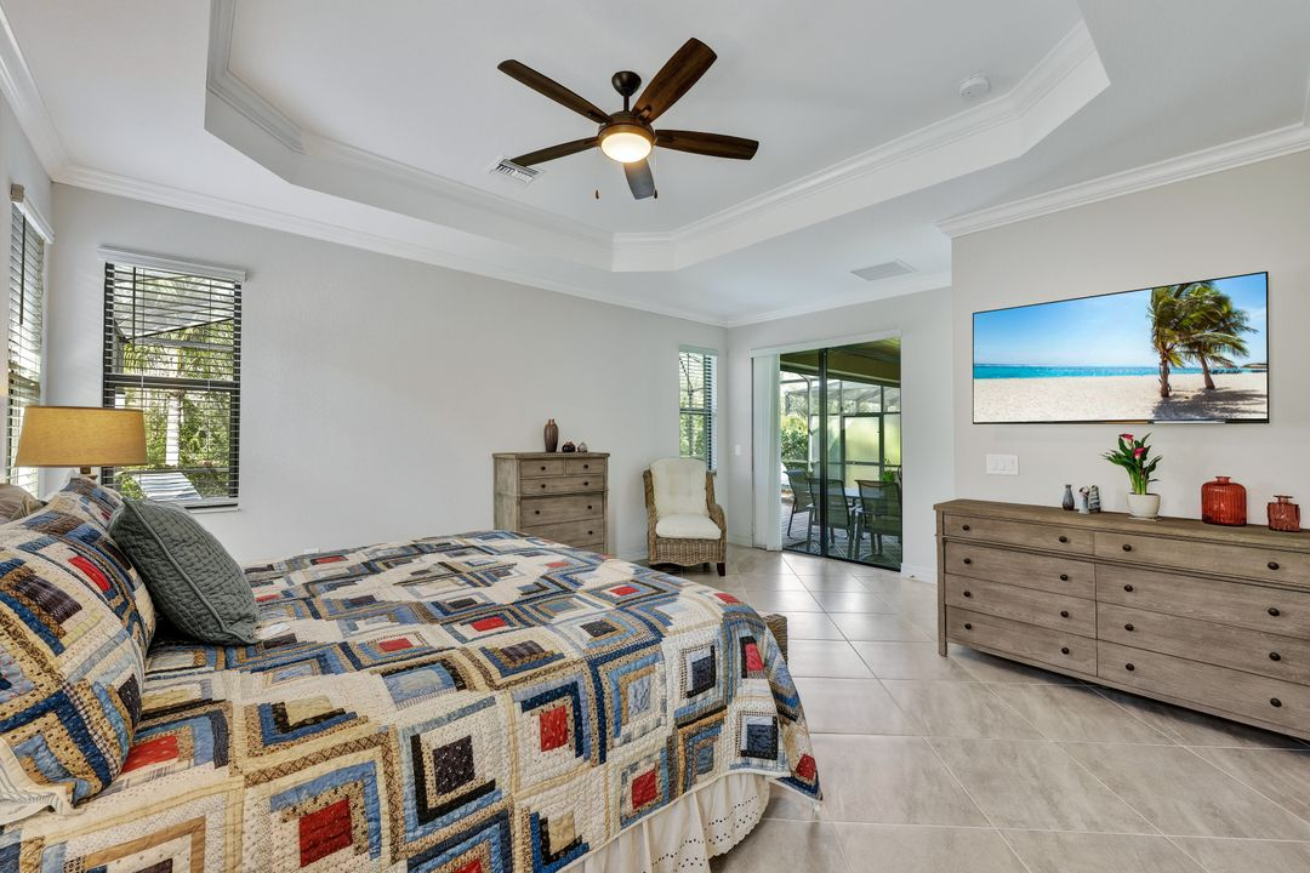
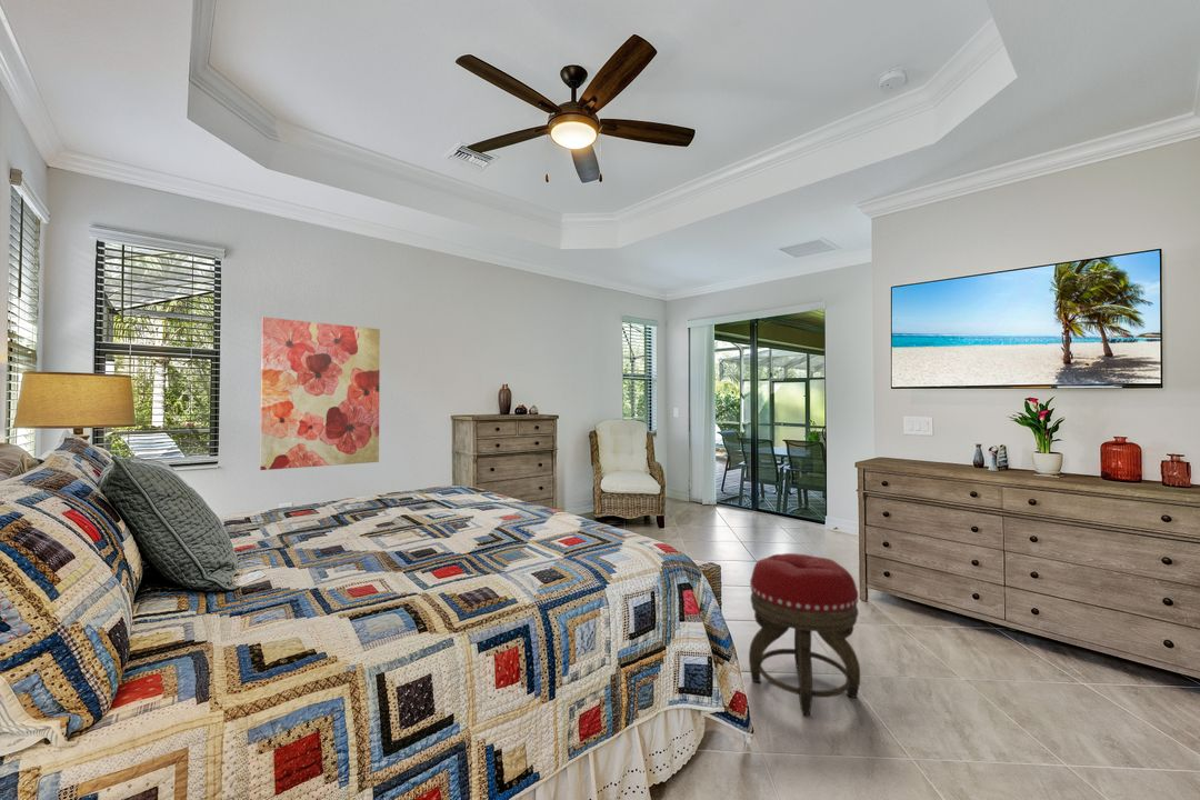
+ wall art (323, 394)
+ footstool (802, 623)
